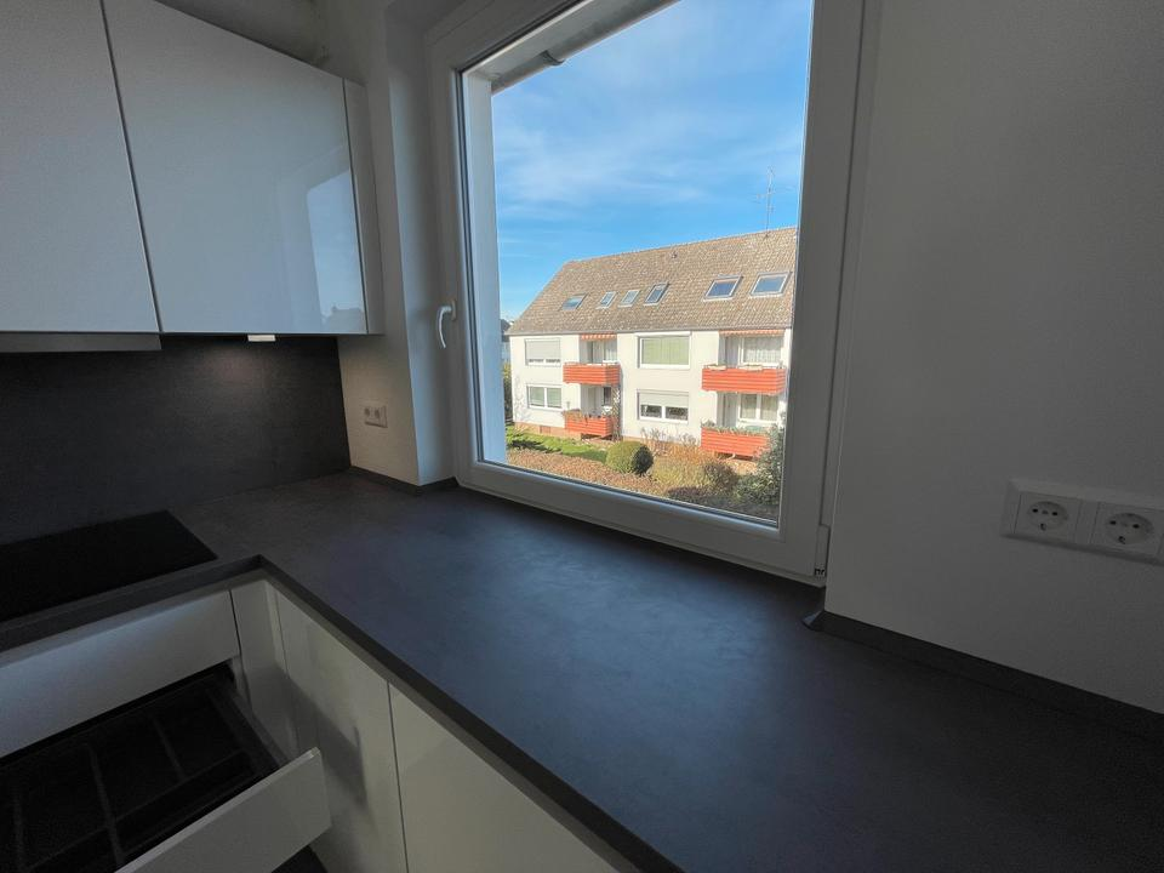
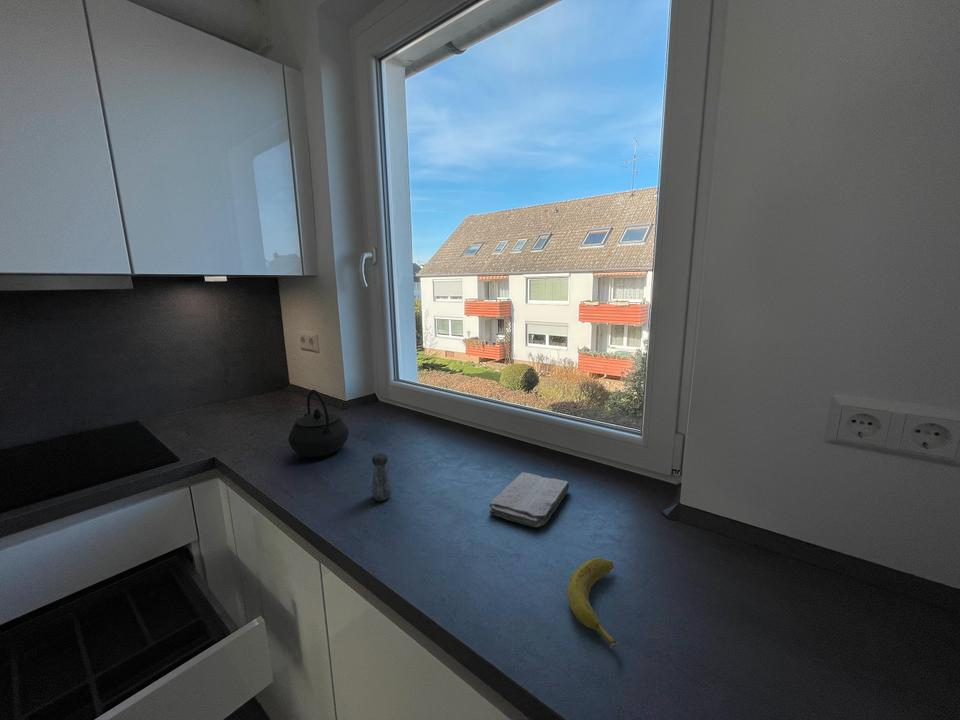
+ kettle (316, 420)
+ salt shaker (381, 476)
+ banana (590, 588)
+ washcloth (530, 495)
